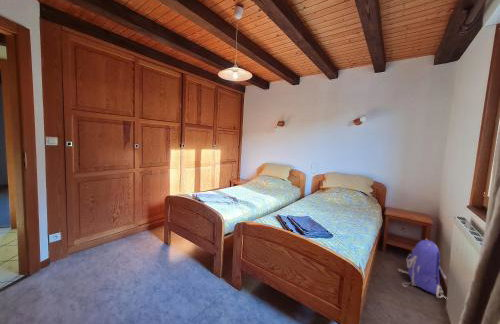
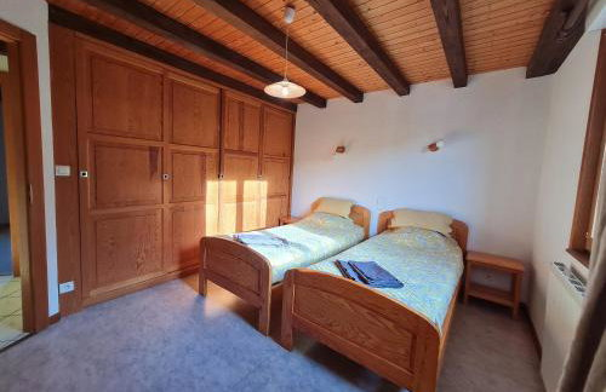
- backpack (423, 262)
